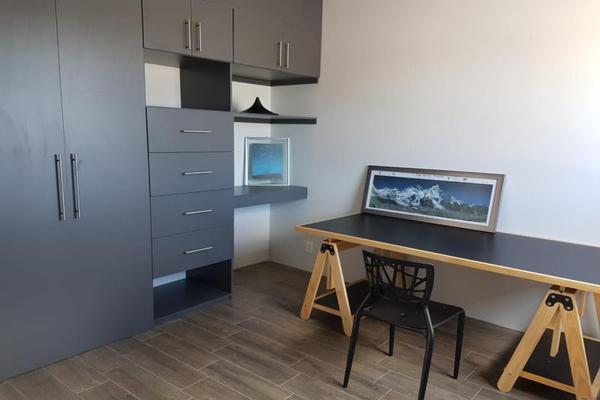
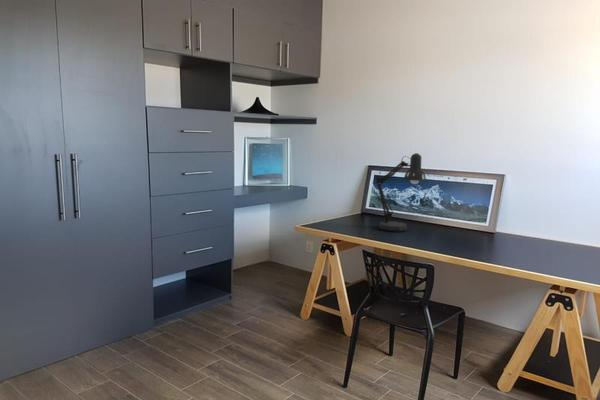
+ desk lamp (405, 179)
